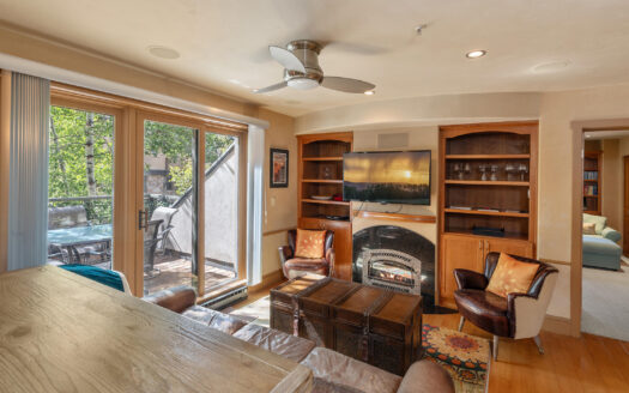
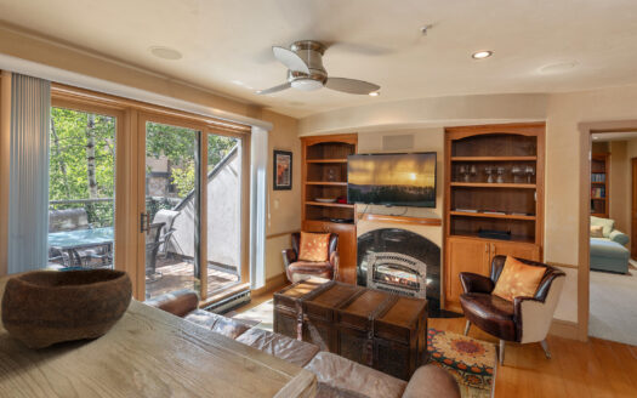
+ bowl (73, 300)
